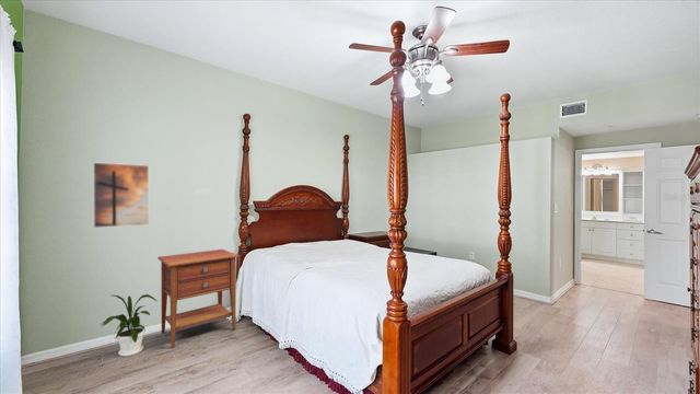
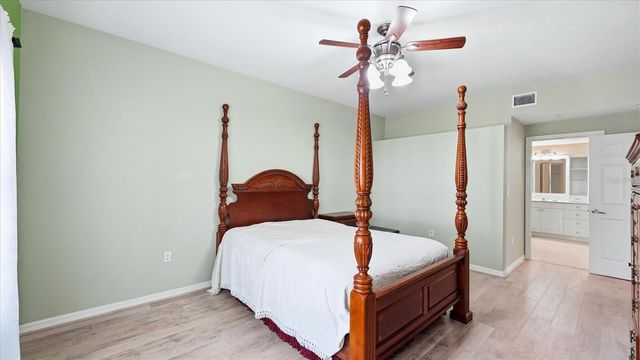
- nightstand (199, 293)
- house plant (129, 322)
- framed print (121, 195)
